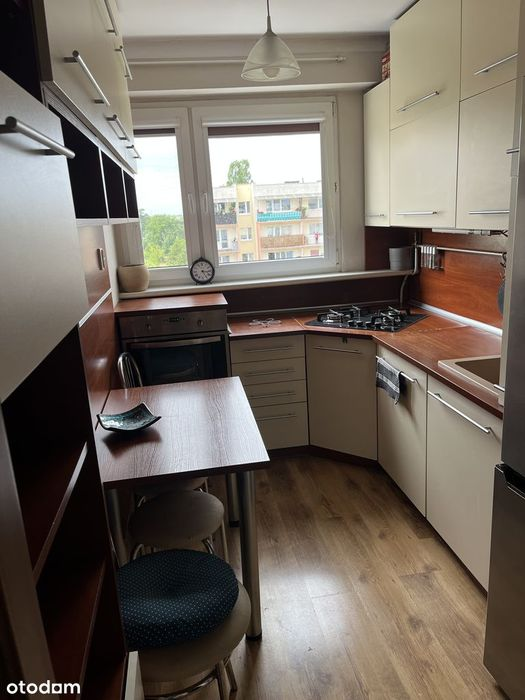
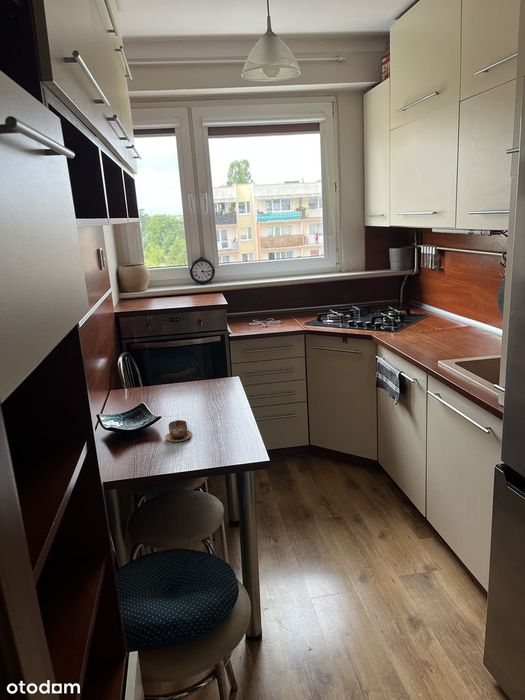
+ cup (178, 430)
